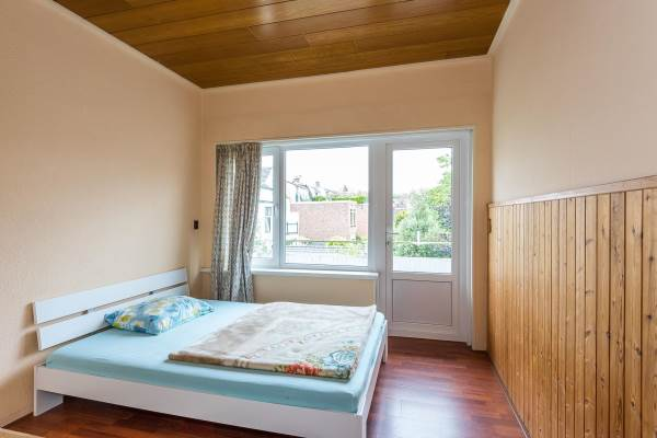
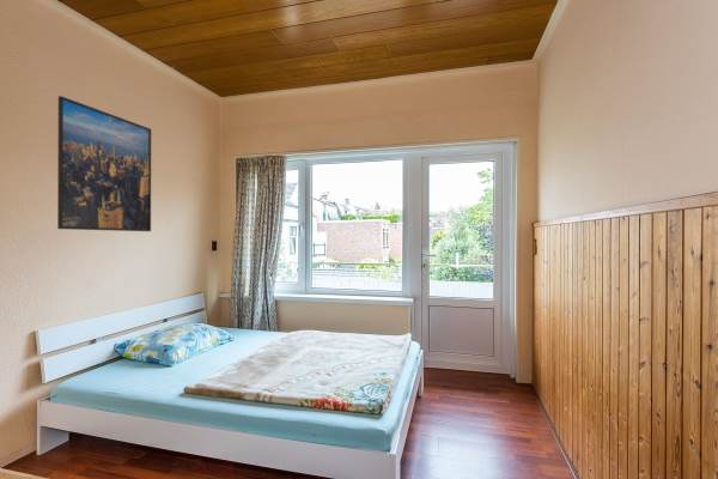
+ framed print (110, 172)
